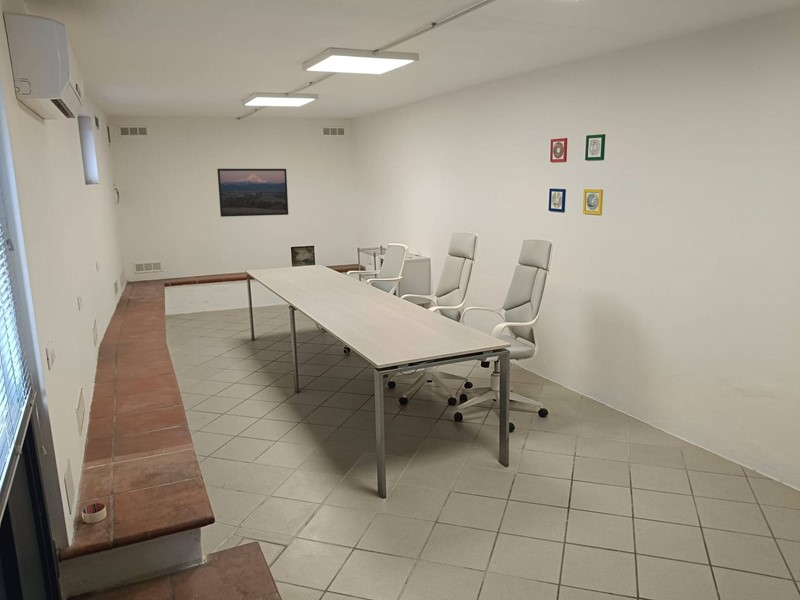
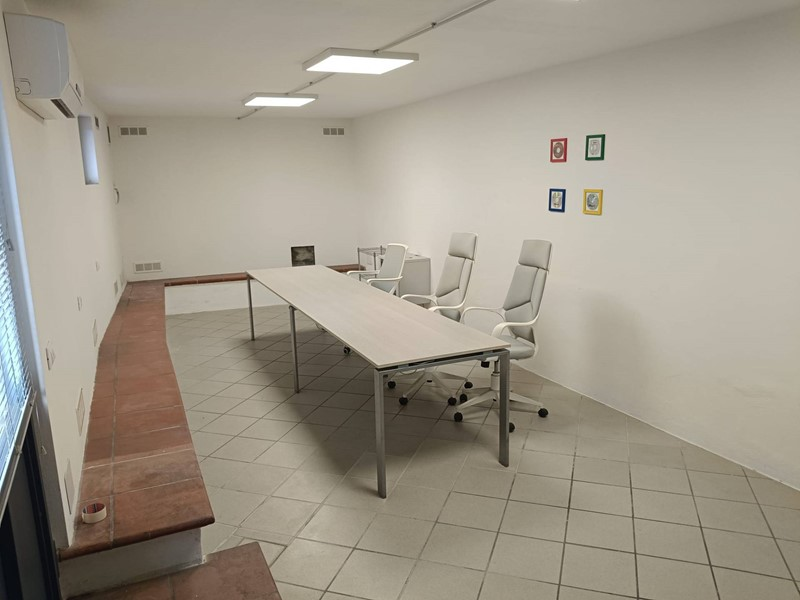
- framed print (253, 192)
